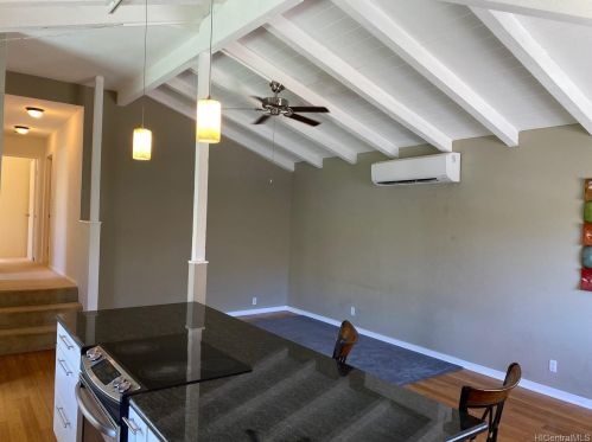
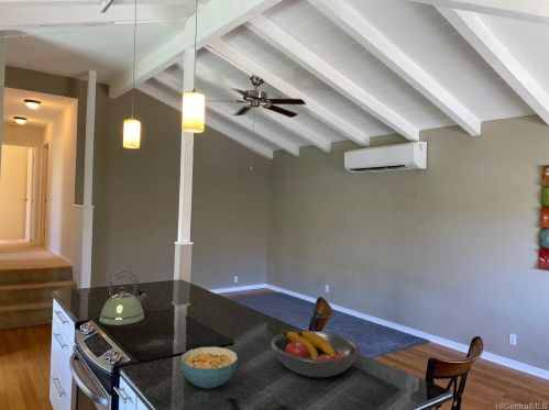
+ fruit bowl (315, 353)
+ kettle (125, 293)
+ cereal bowl (208, 370)
